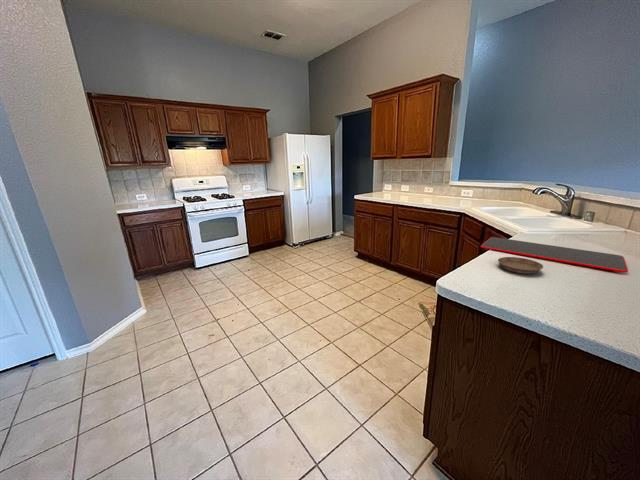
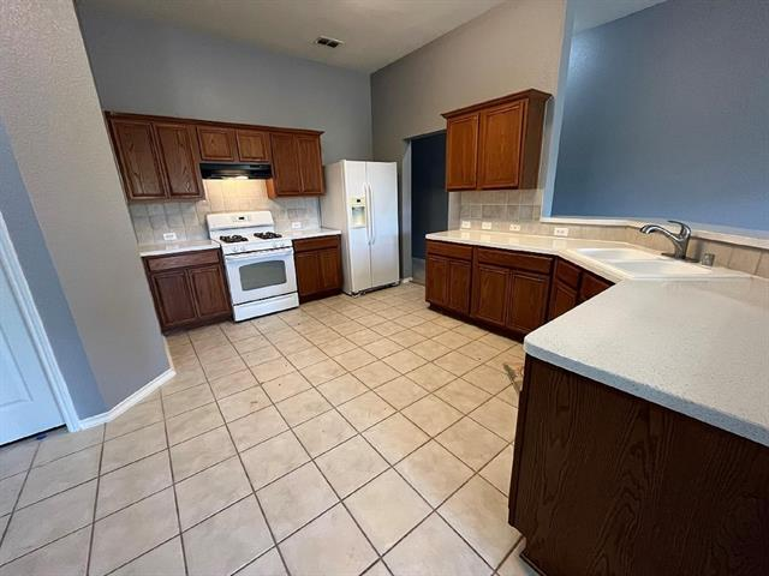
- saucer (519, 265)
- cutting board (545, 251)
